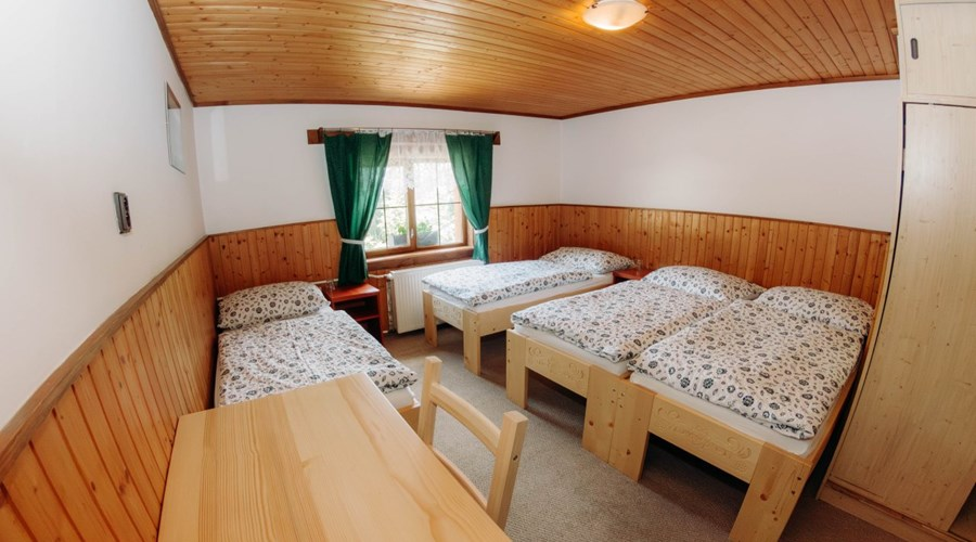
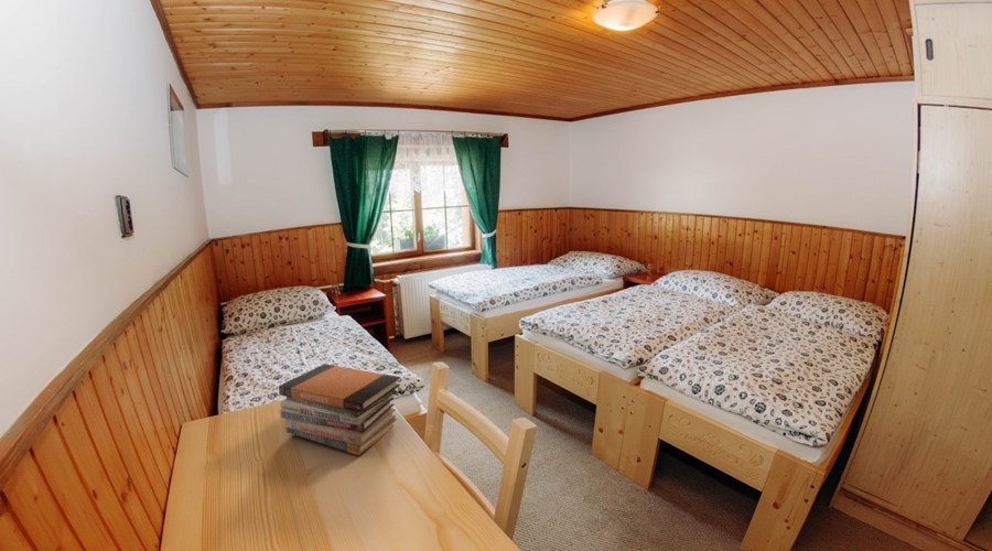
+ book stack (341, 404)
